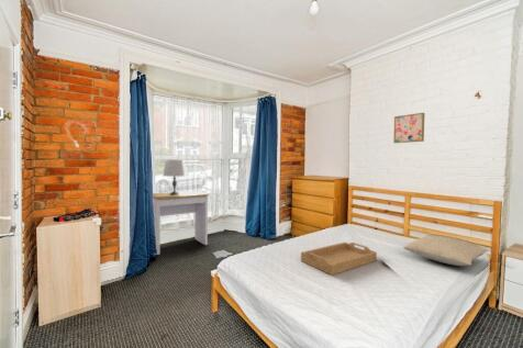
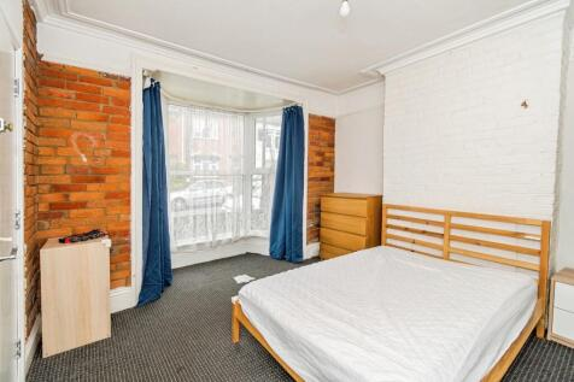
- desk (178, 213)
- pillow (444, 248)
- wall art (408, 128)
- lamp (174, 177)
- serving tray (338, 255)
